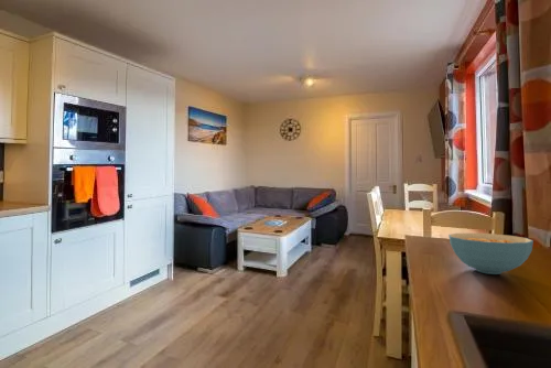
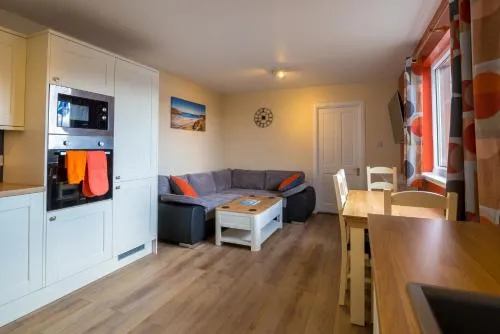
- cereal bowl (488, 253)
